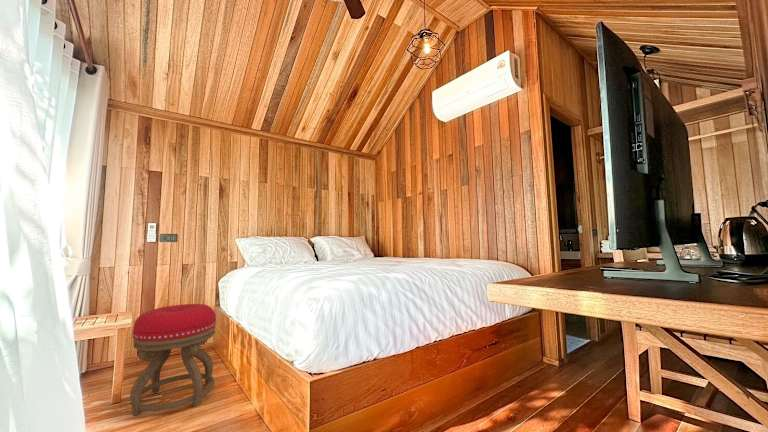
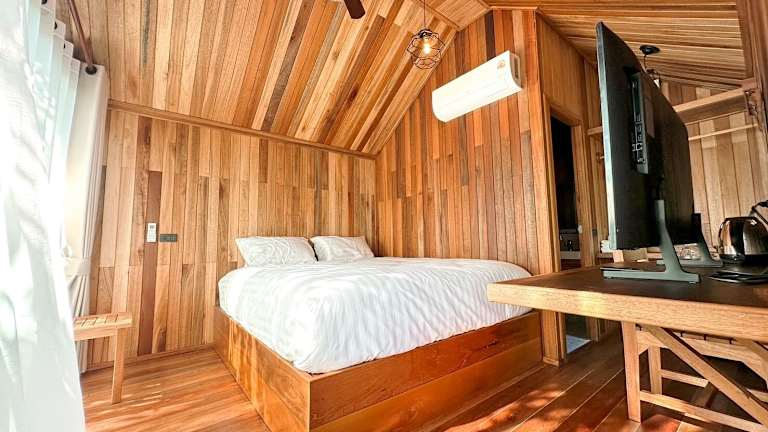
- stool (175, 348)
